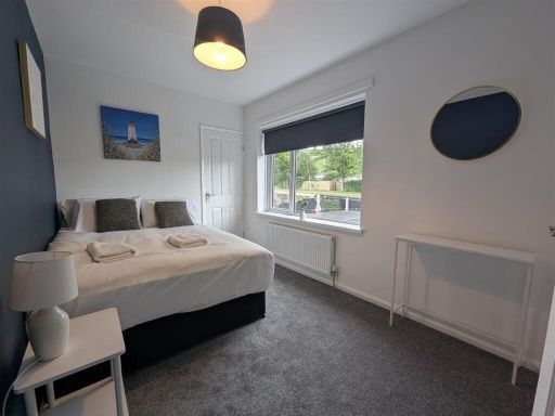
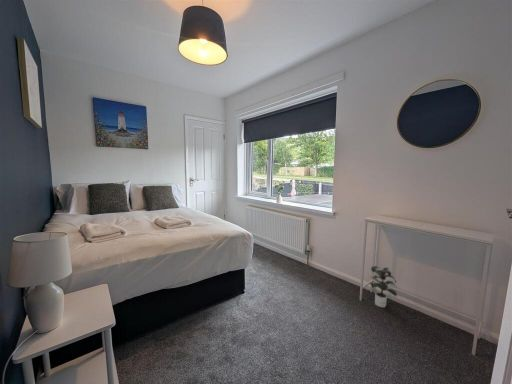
+ potted plant (385, 286)
